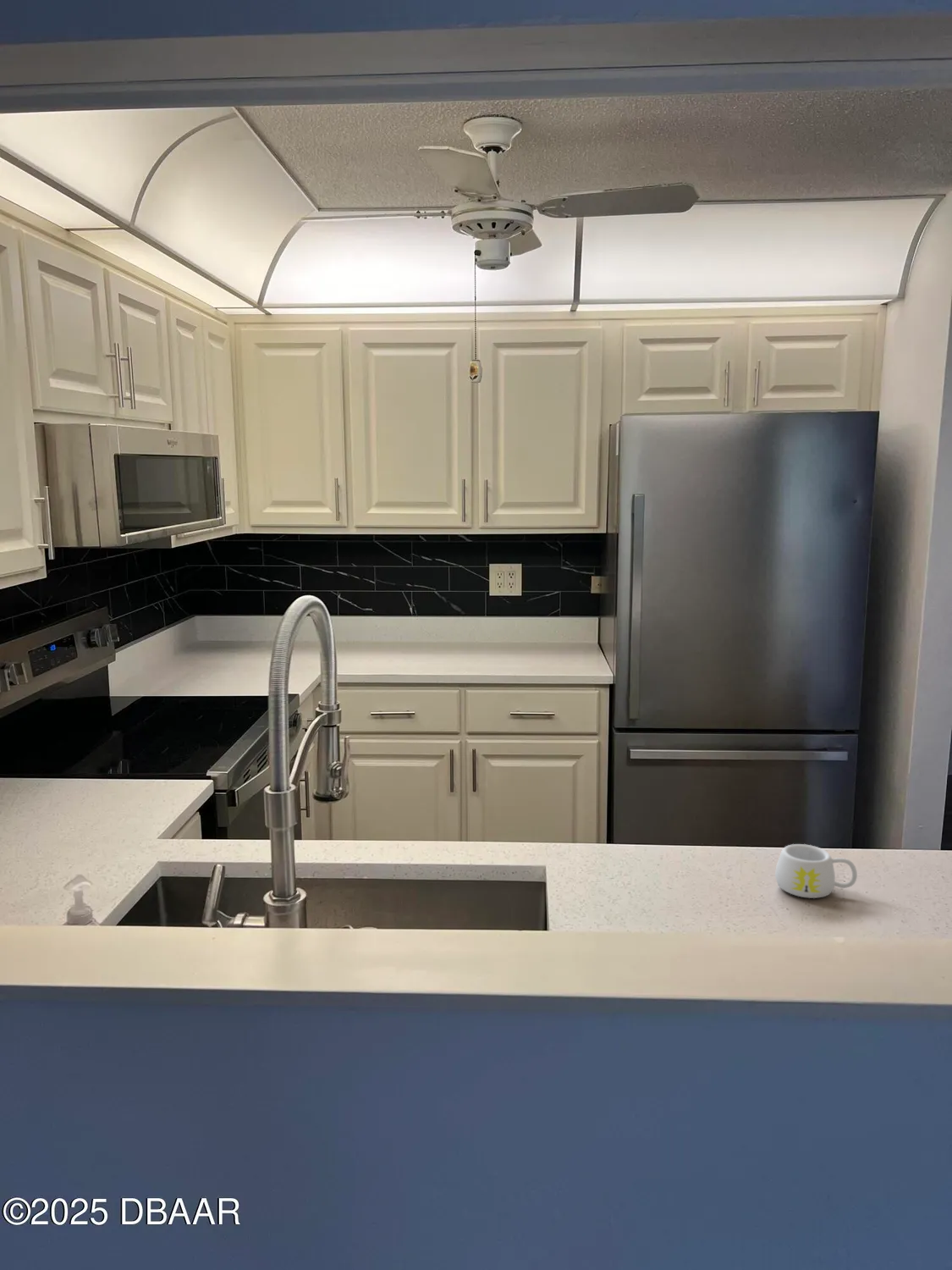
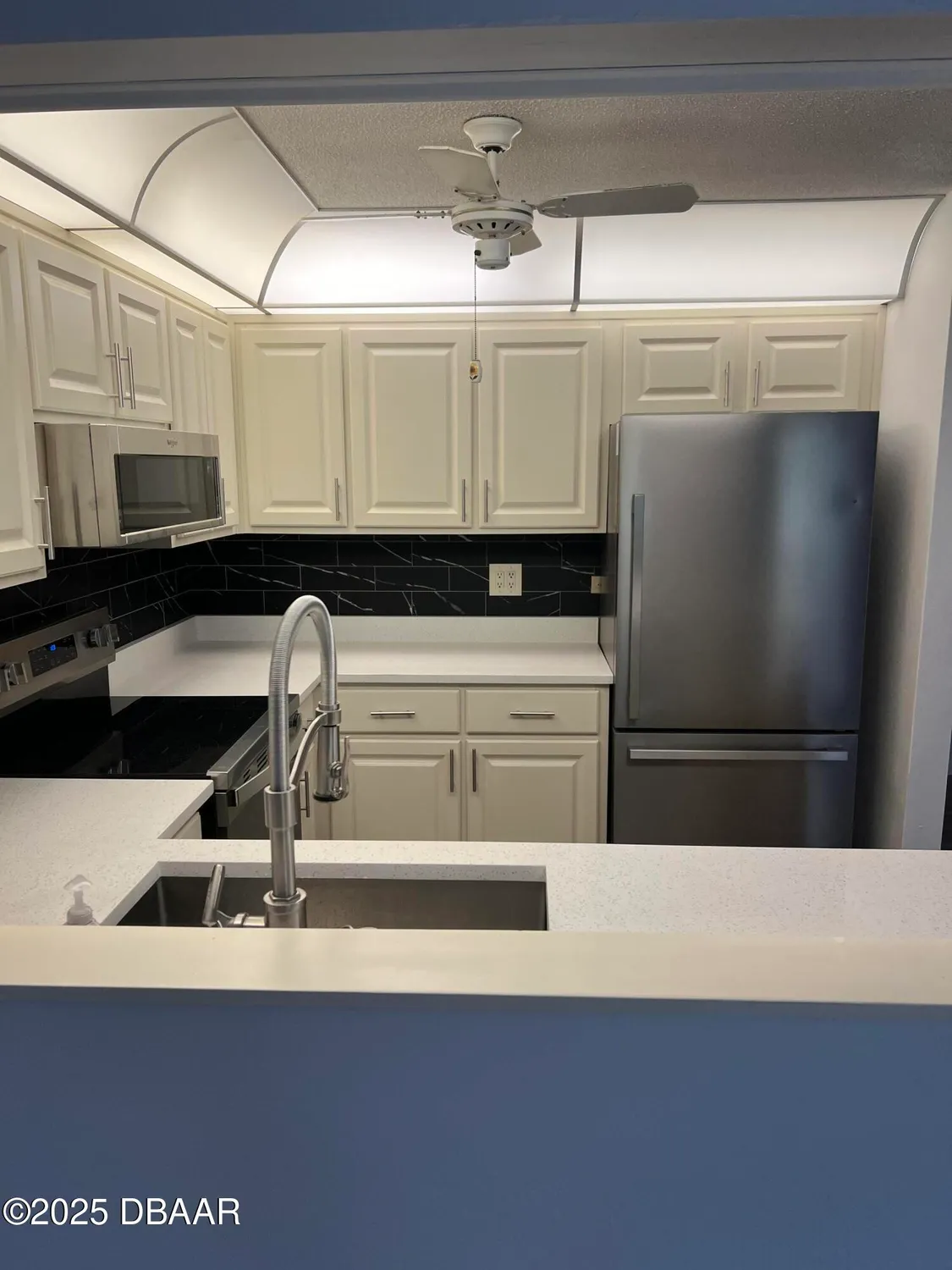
- mug (816, 871)
